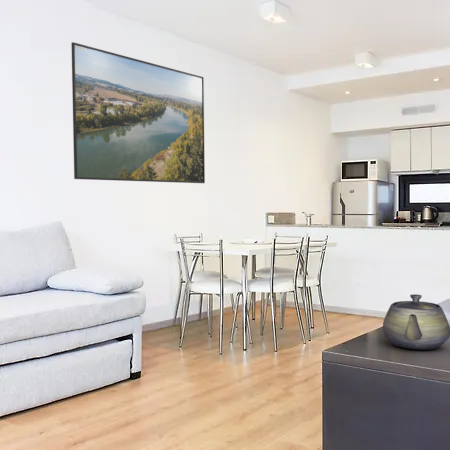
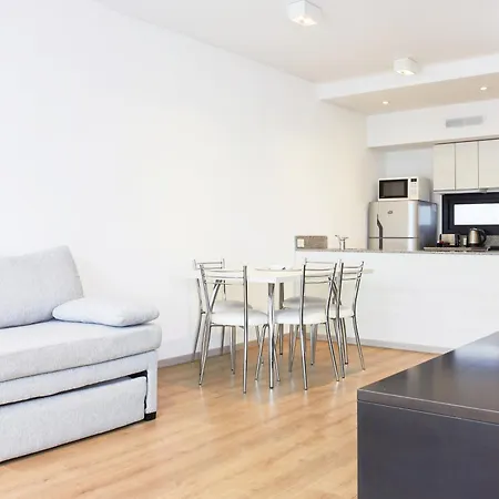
- teapot (415, 320)
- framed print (146, 121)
